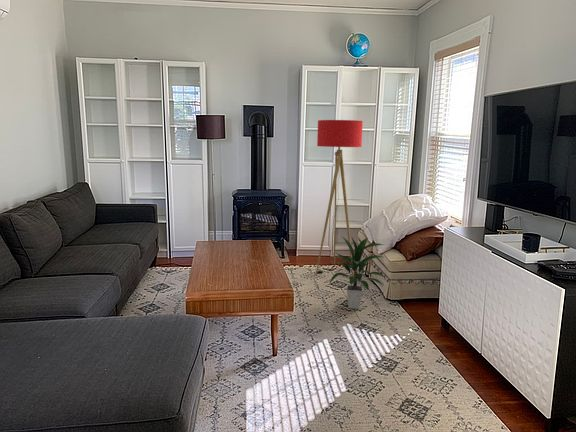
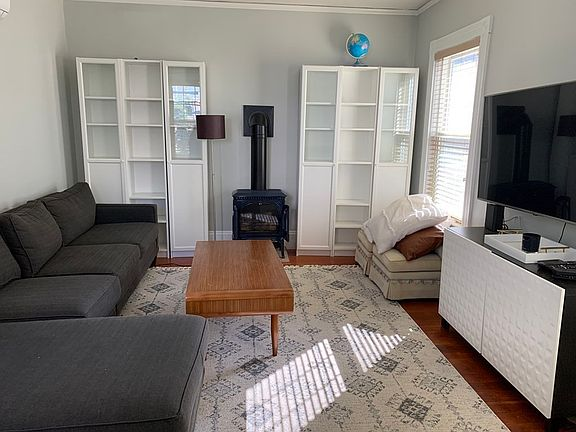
- floor lamp (338, 198)
- indoor plant (356, 269)
